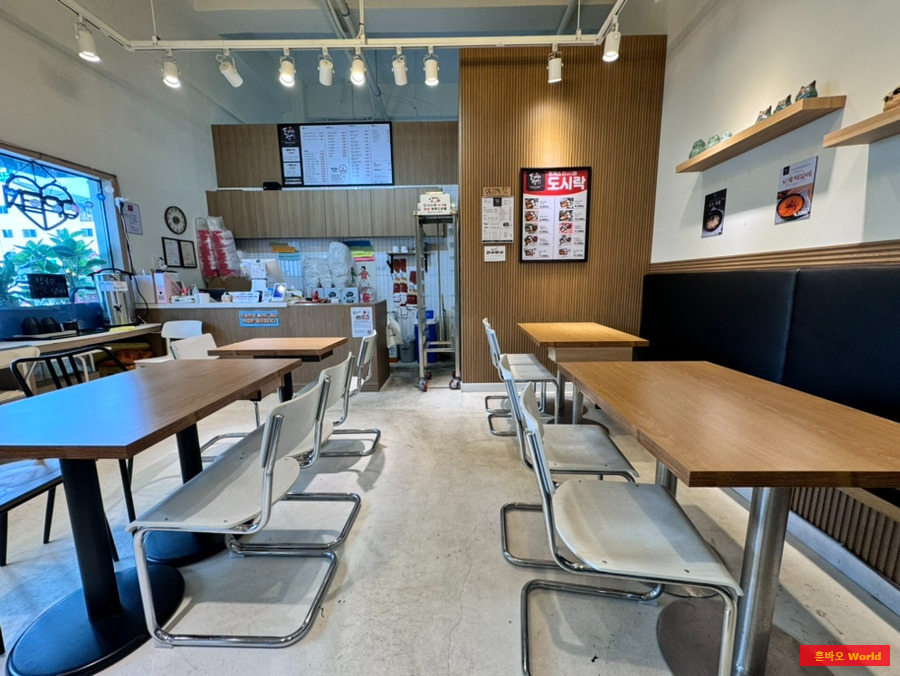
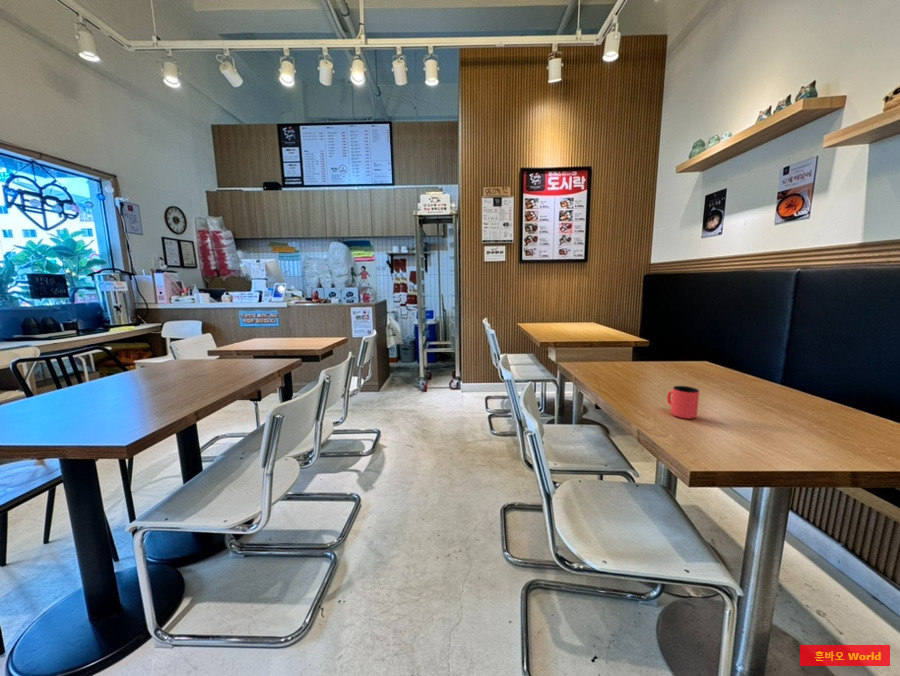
+ cup (680, 400)
